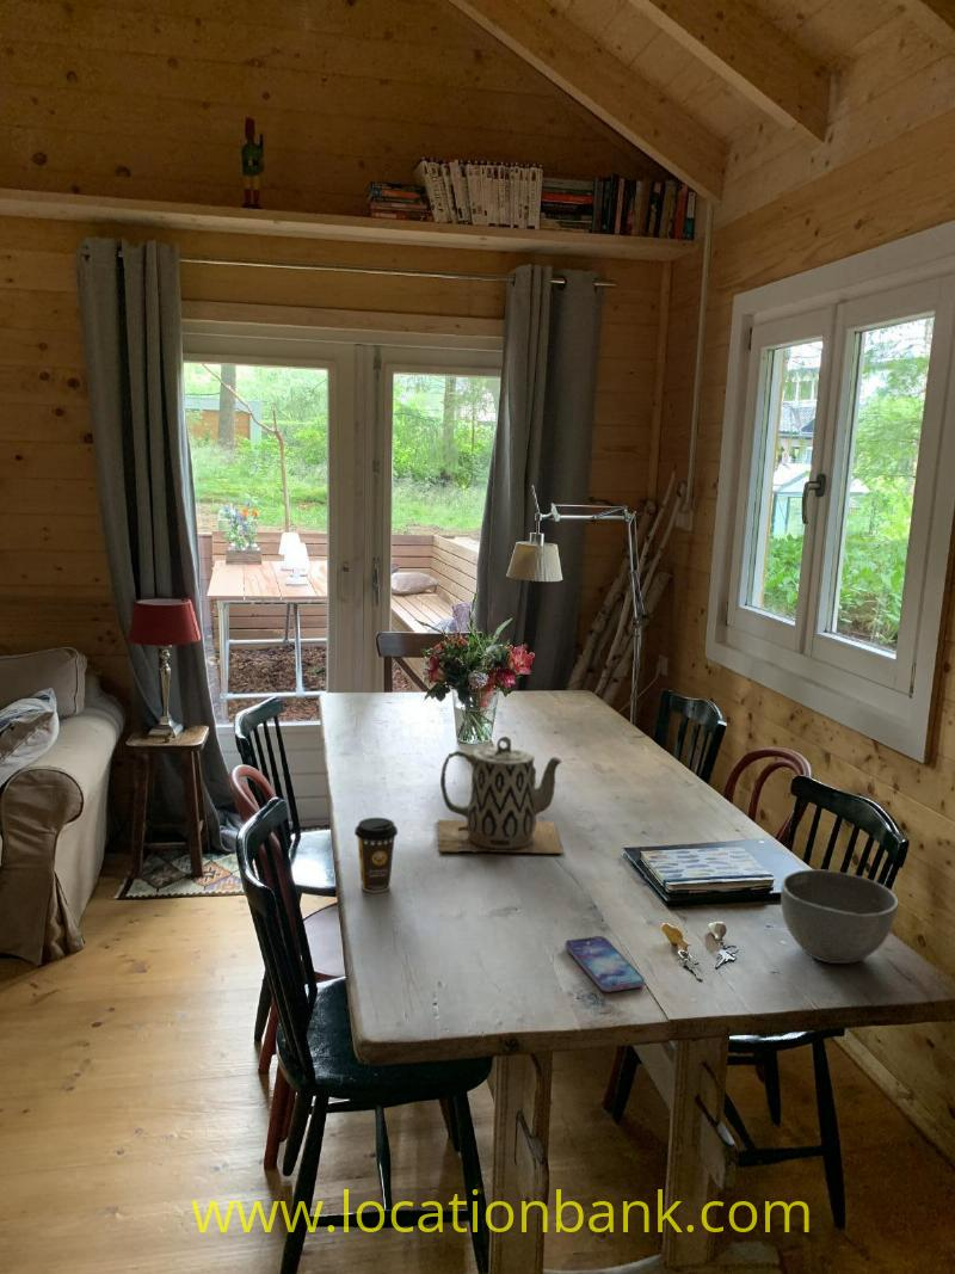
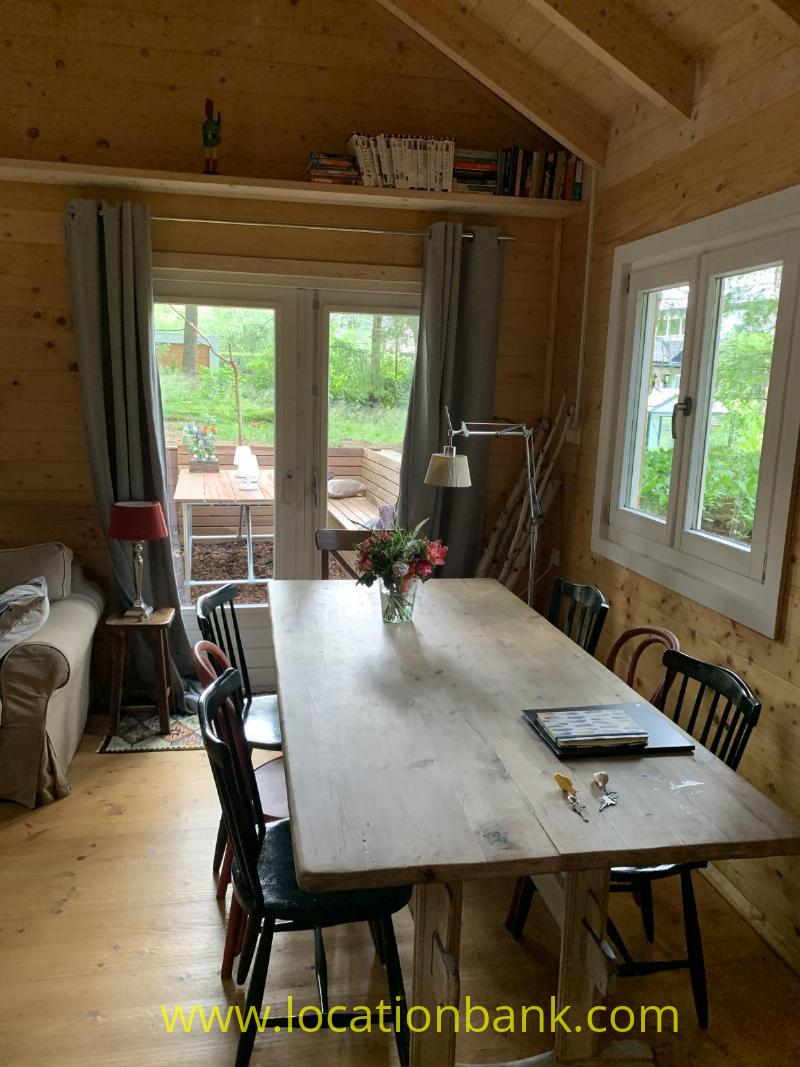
- teapot (500, 786)
- bowl (836, 921)
- coffee cup (375, 855)
- smartphone (603, 962)
